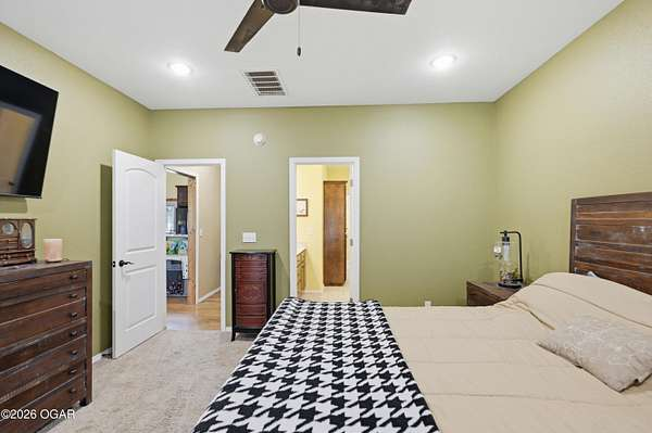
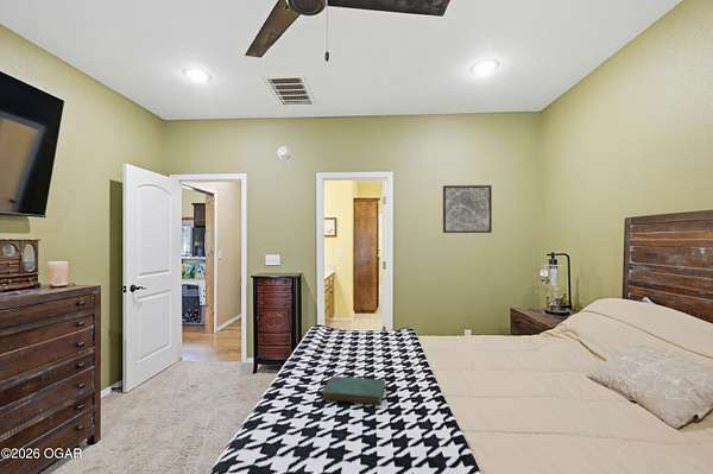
+ wall art (467, 209)
+ book (354, 388)
